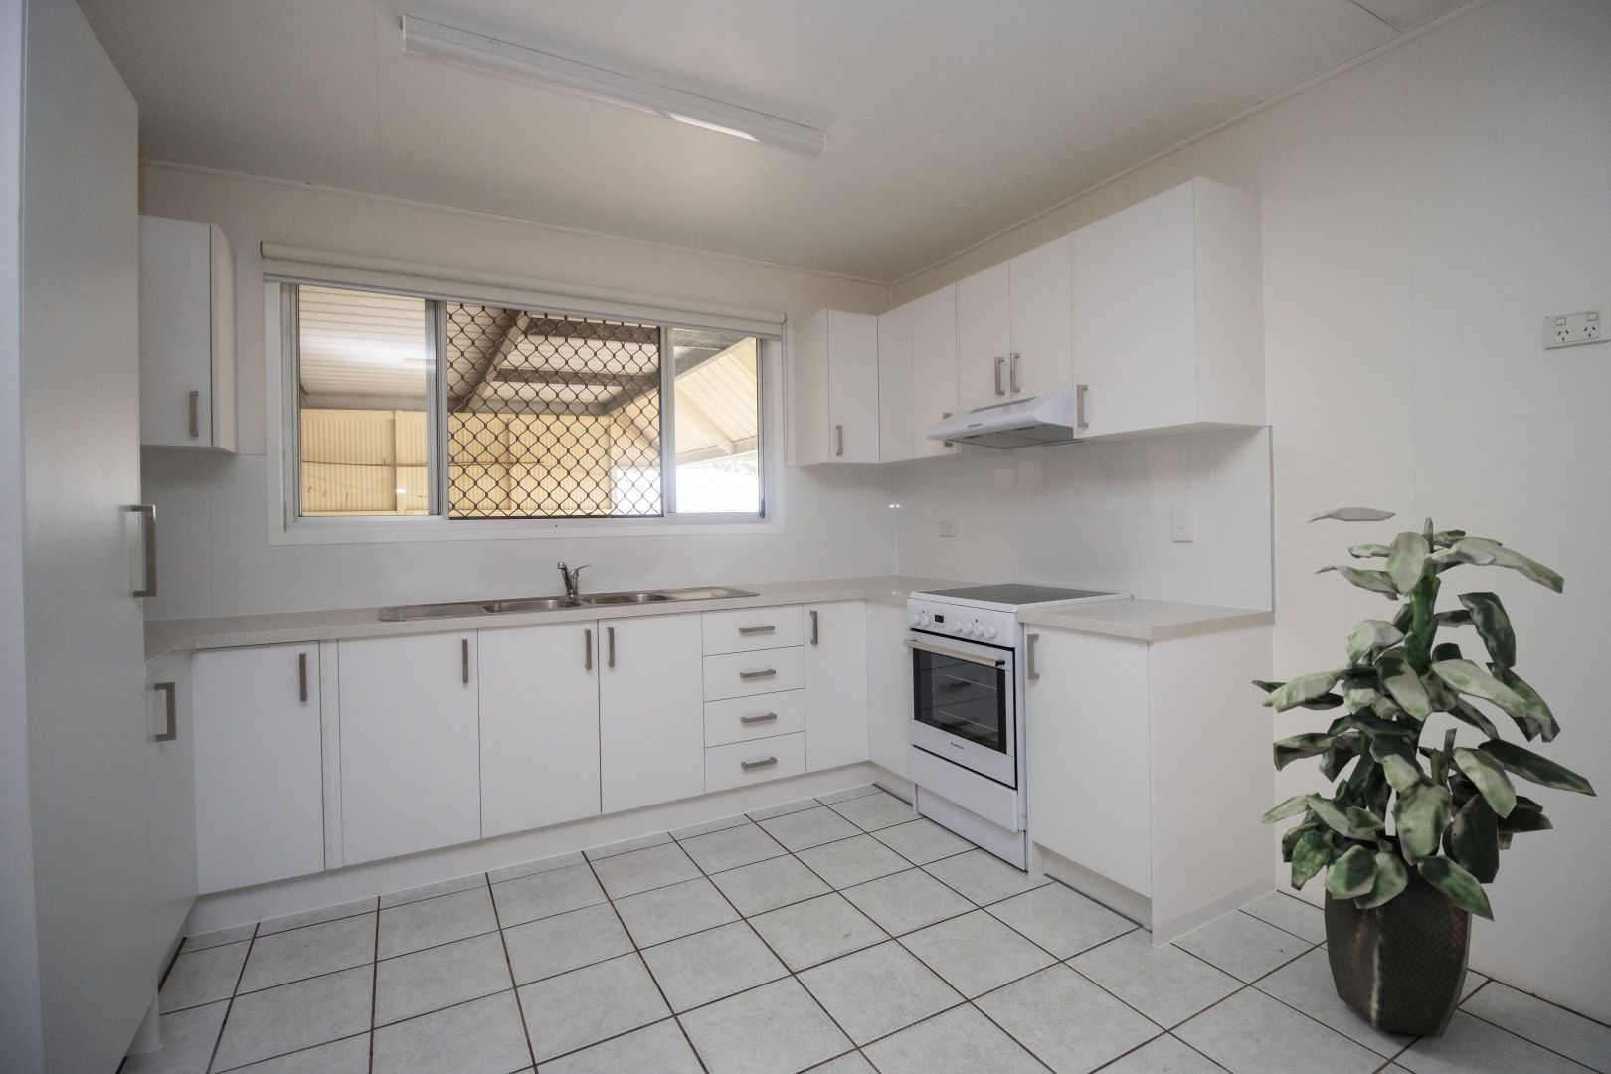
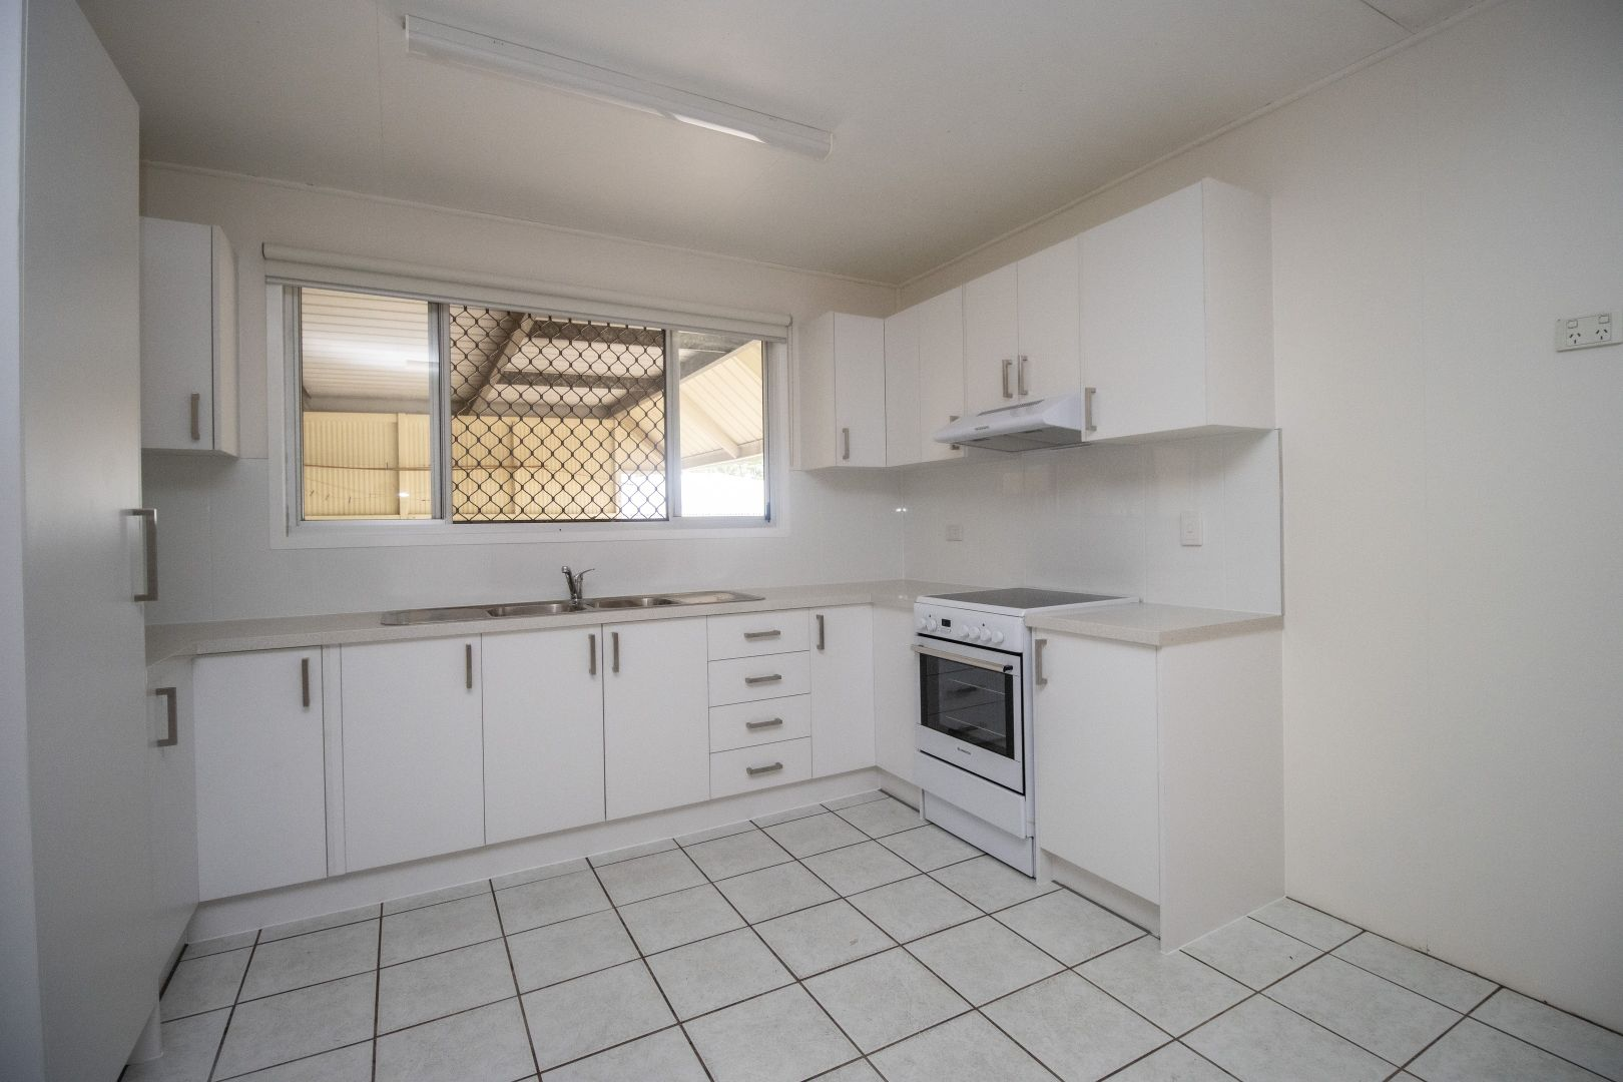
- indoor plant (1392, 756)
